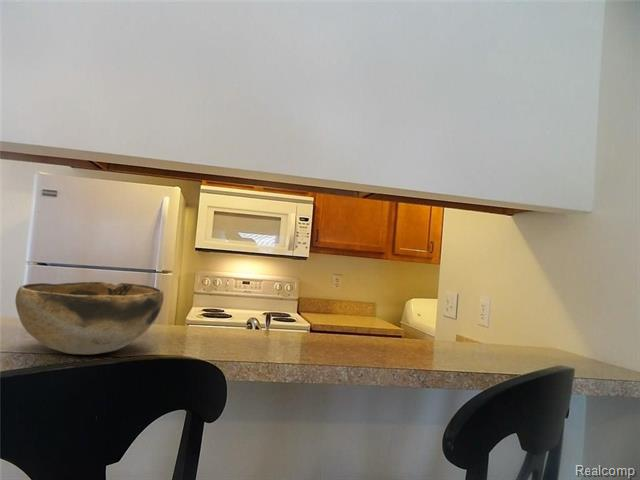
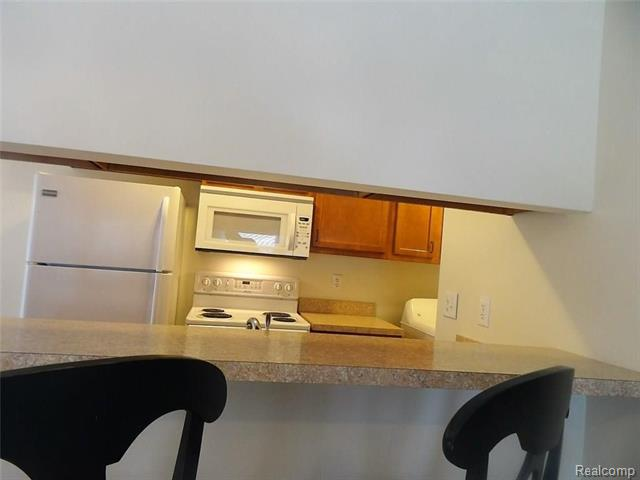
- decorative bowl (94, 318)
